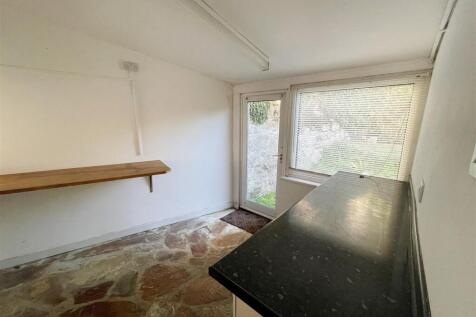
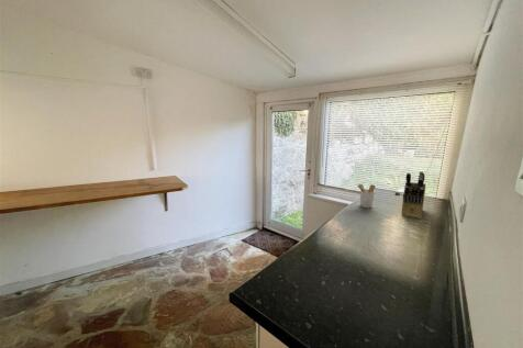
+ knife block (414, 191)
+ utensil holder (364, 194)
